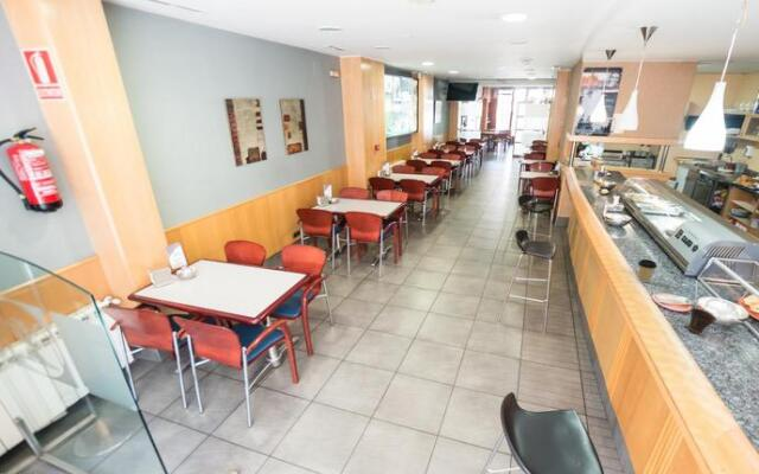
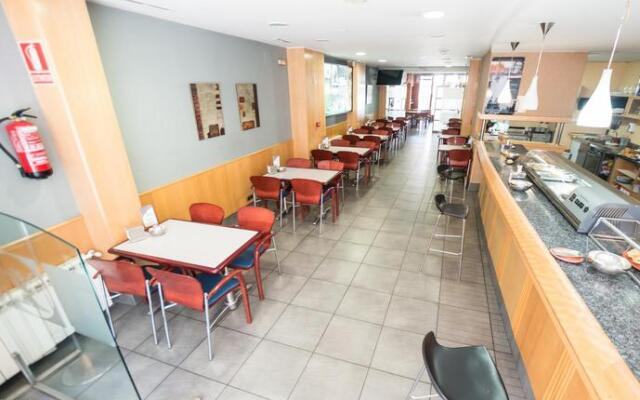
- cup (701, 322)
- coffee cup (645, 270)
